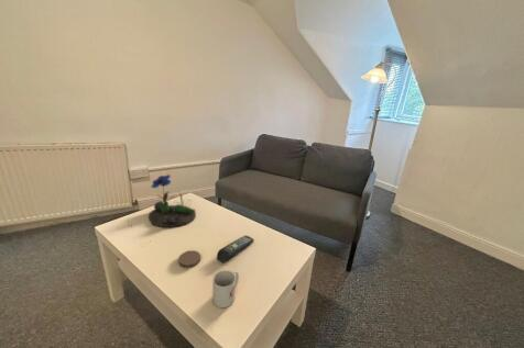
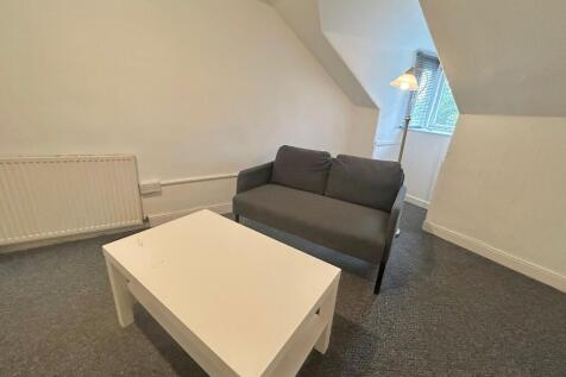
- remote control (236, 247)
- coaster (189, 258)
- mug (227, 285)
- flower (172, 197)
